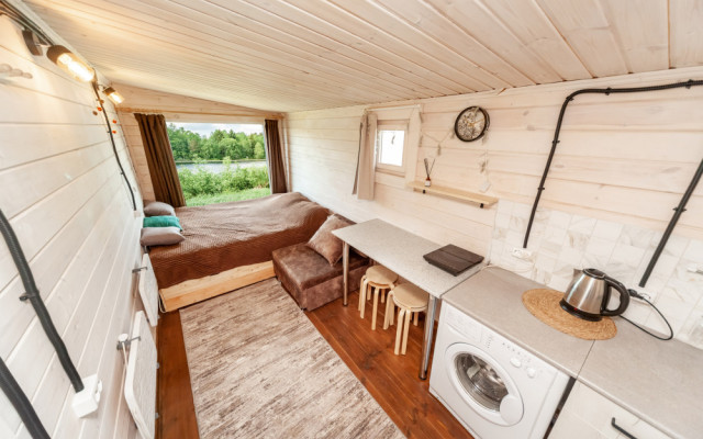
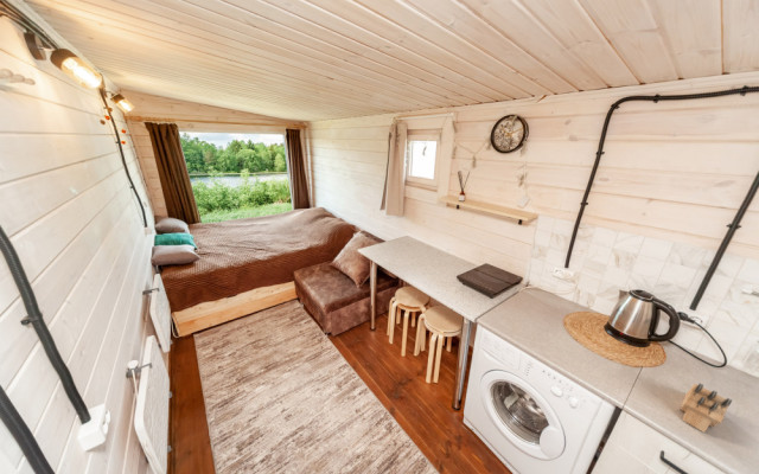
+ knife block (707, 398)
